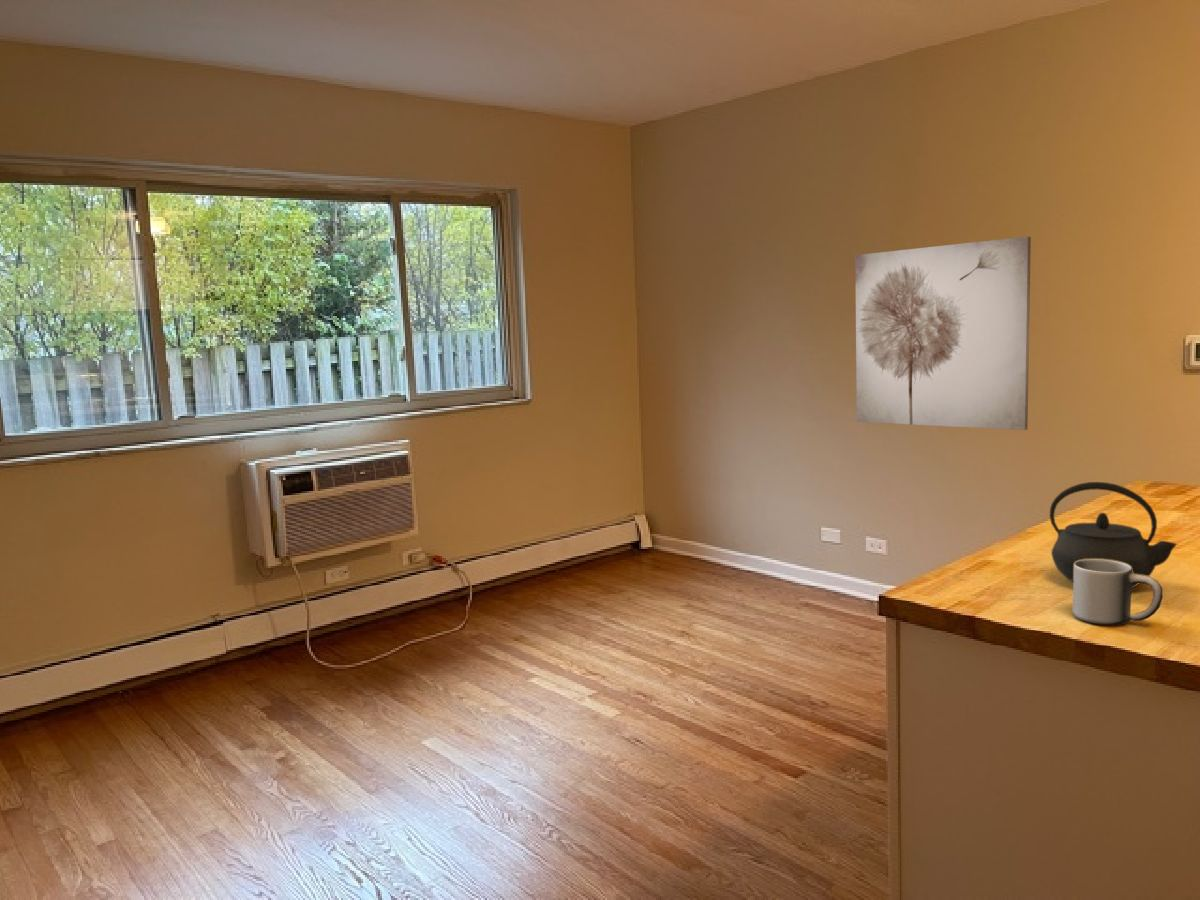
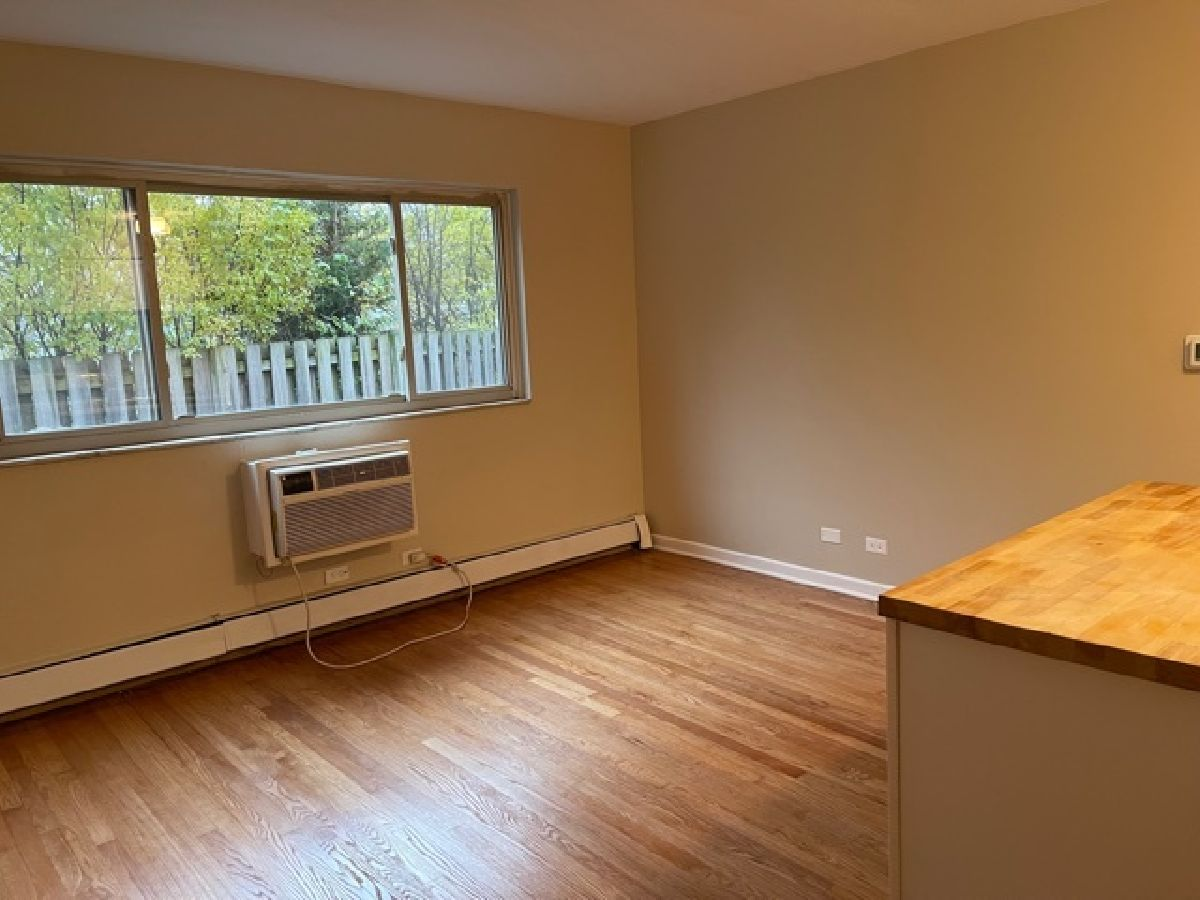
- wall art (936, 337)
- kettle (1110, 533)
- mug (1116, 594)
